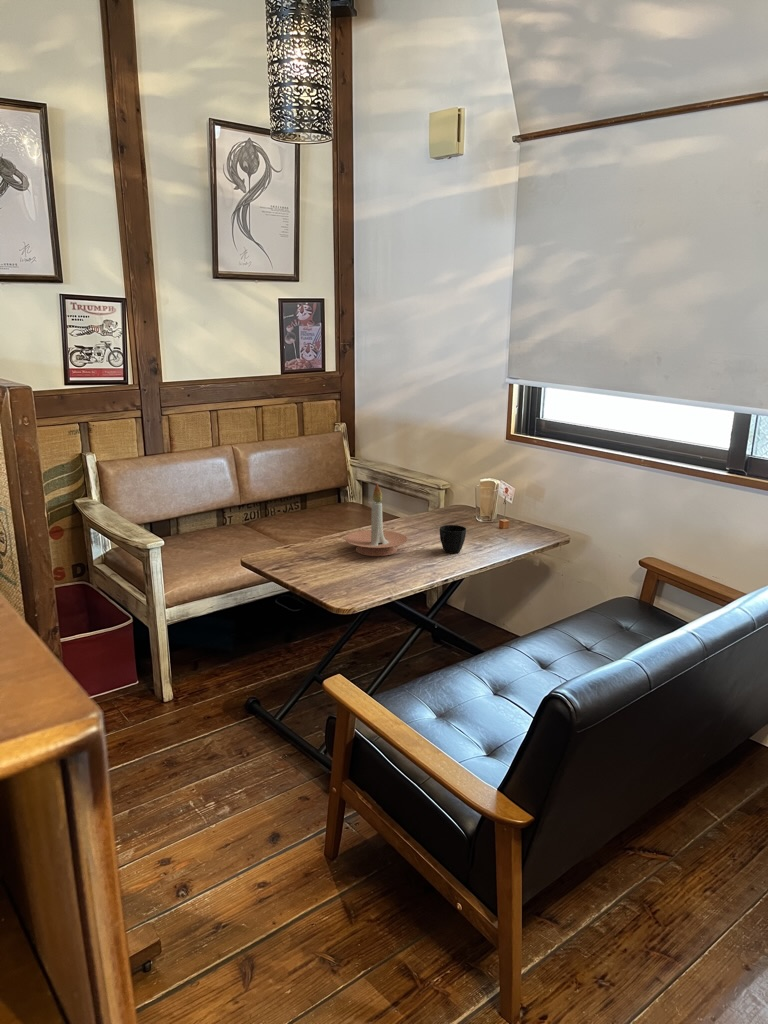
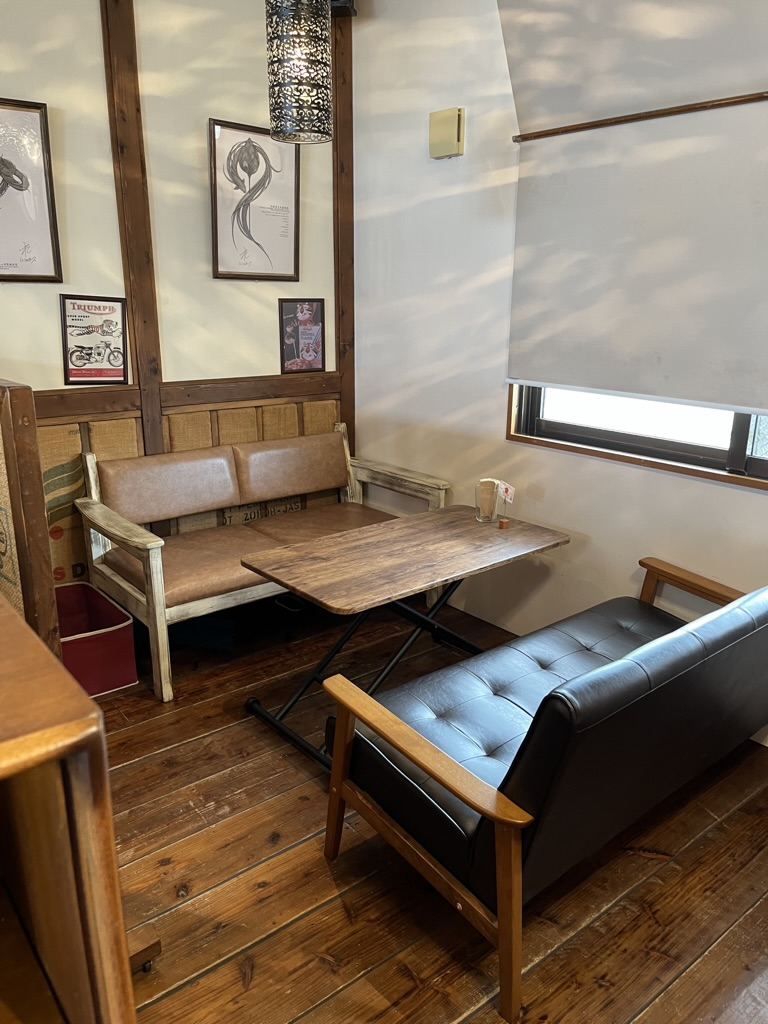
- candle holder (376, 516)
- cup (450, 539)
